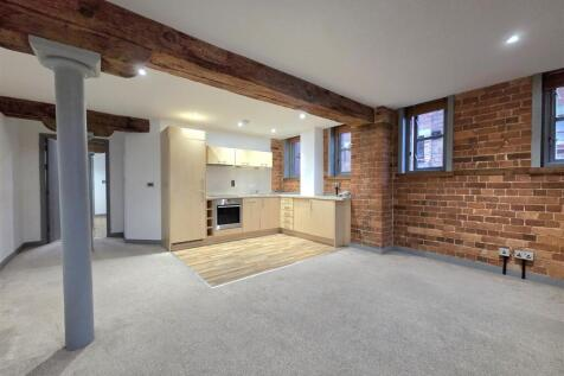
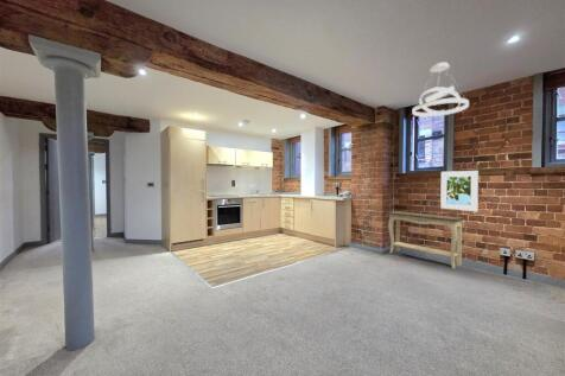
+ console table (420, 246)
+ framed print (458, 190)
+ pendant light (439, 89)
